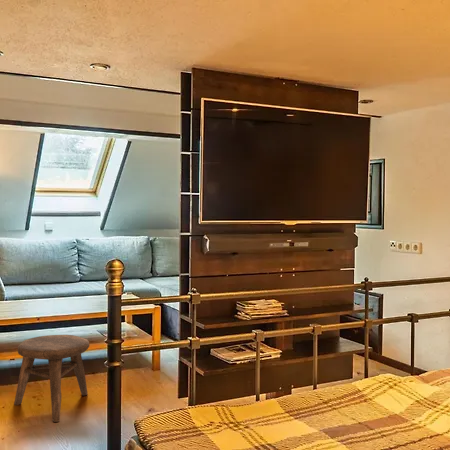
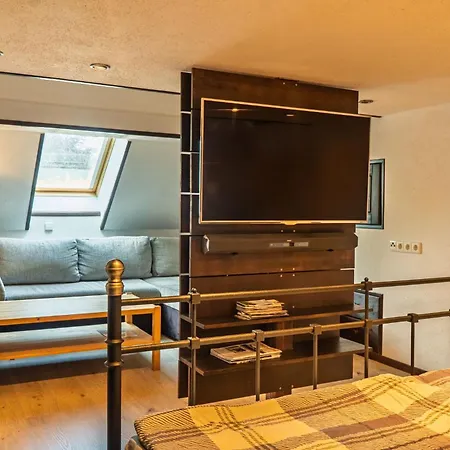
- stool (50, 373)
